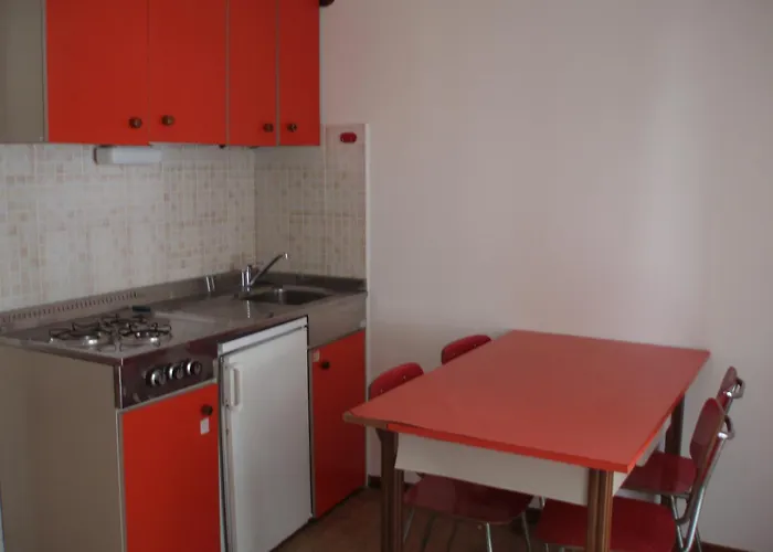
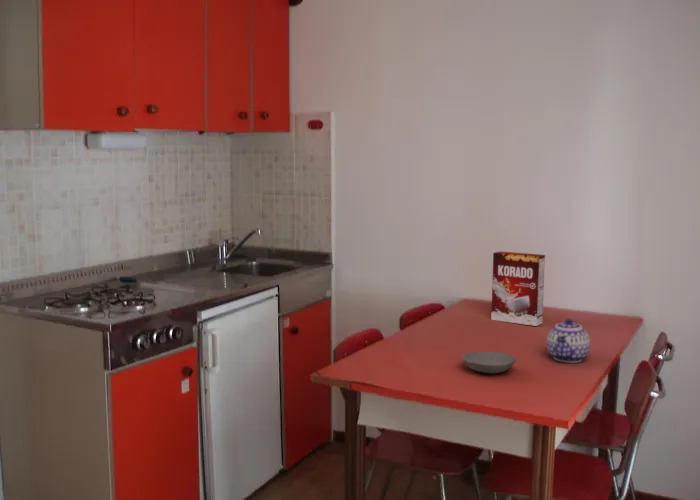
+ cereal box (517, 287)
+ teapot (568, 338)
+ bowl (488, 364)
